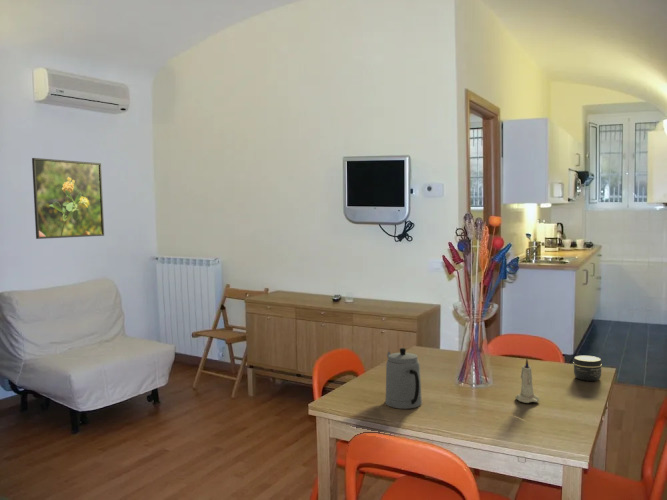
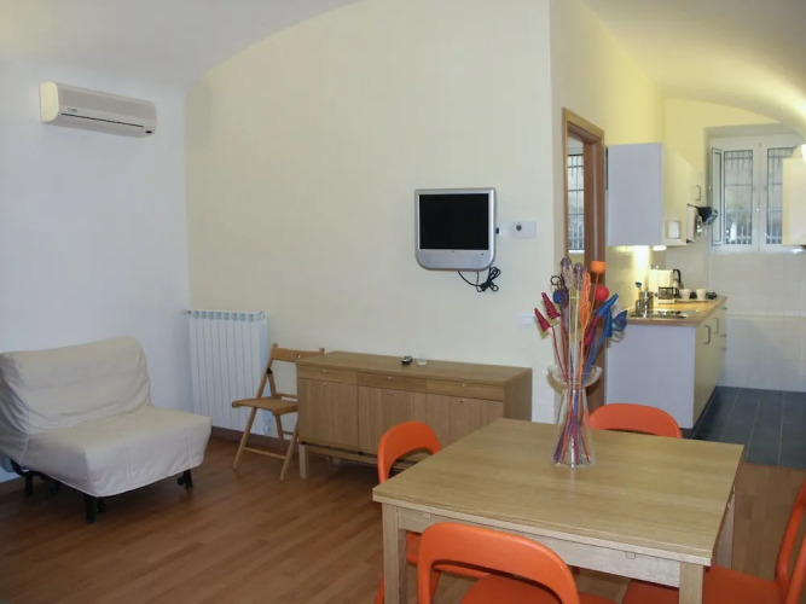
- teapot (402, 374)
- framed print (70, 199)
- jar (587, 368)
- candle (526, 378)
